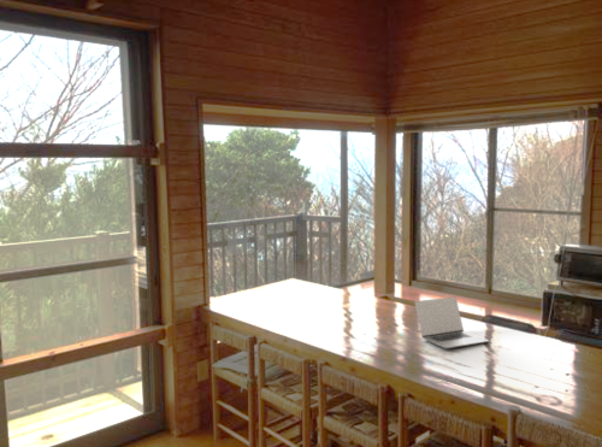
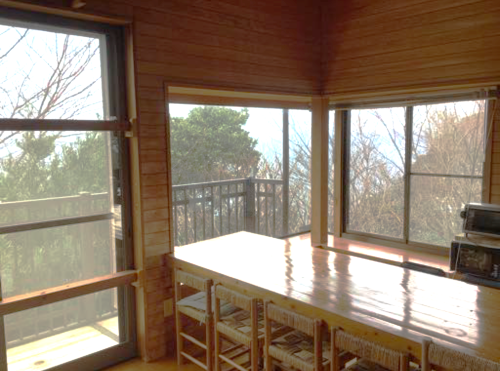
- laptop (450, 320)
